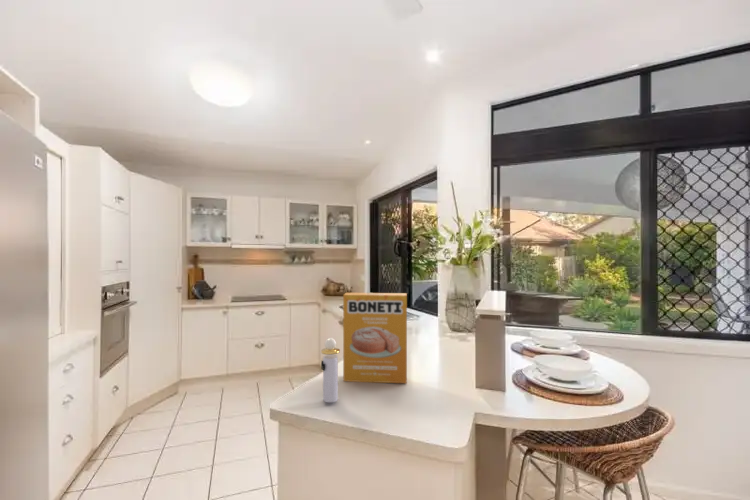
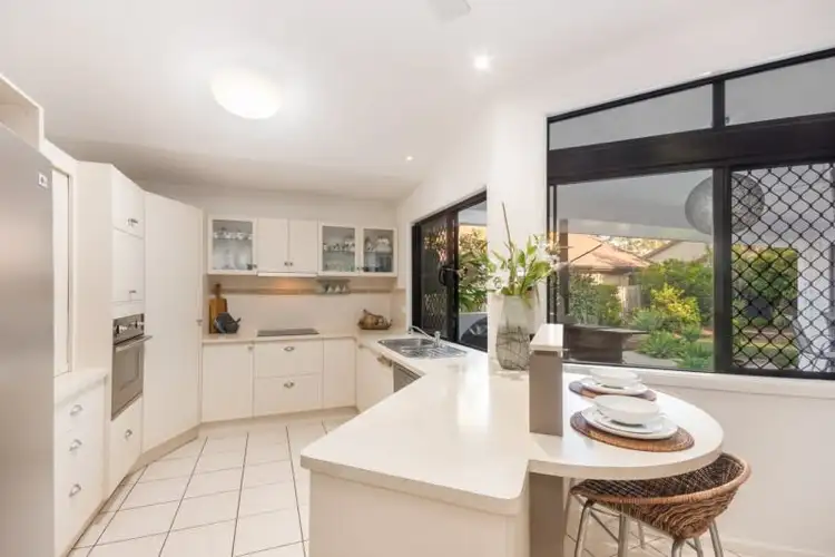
- cereal box (375, 336)
- perfume bottle (330, 369)
